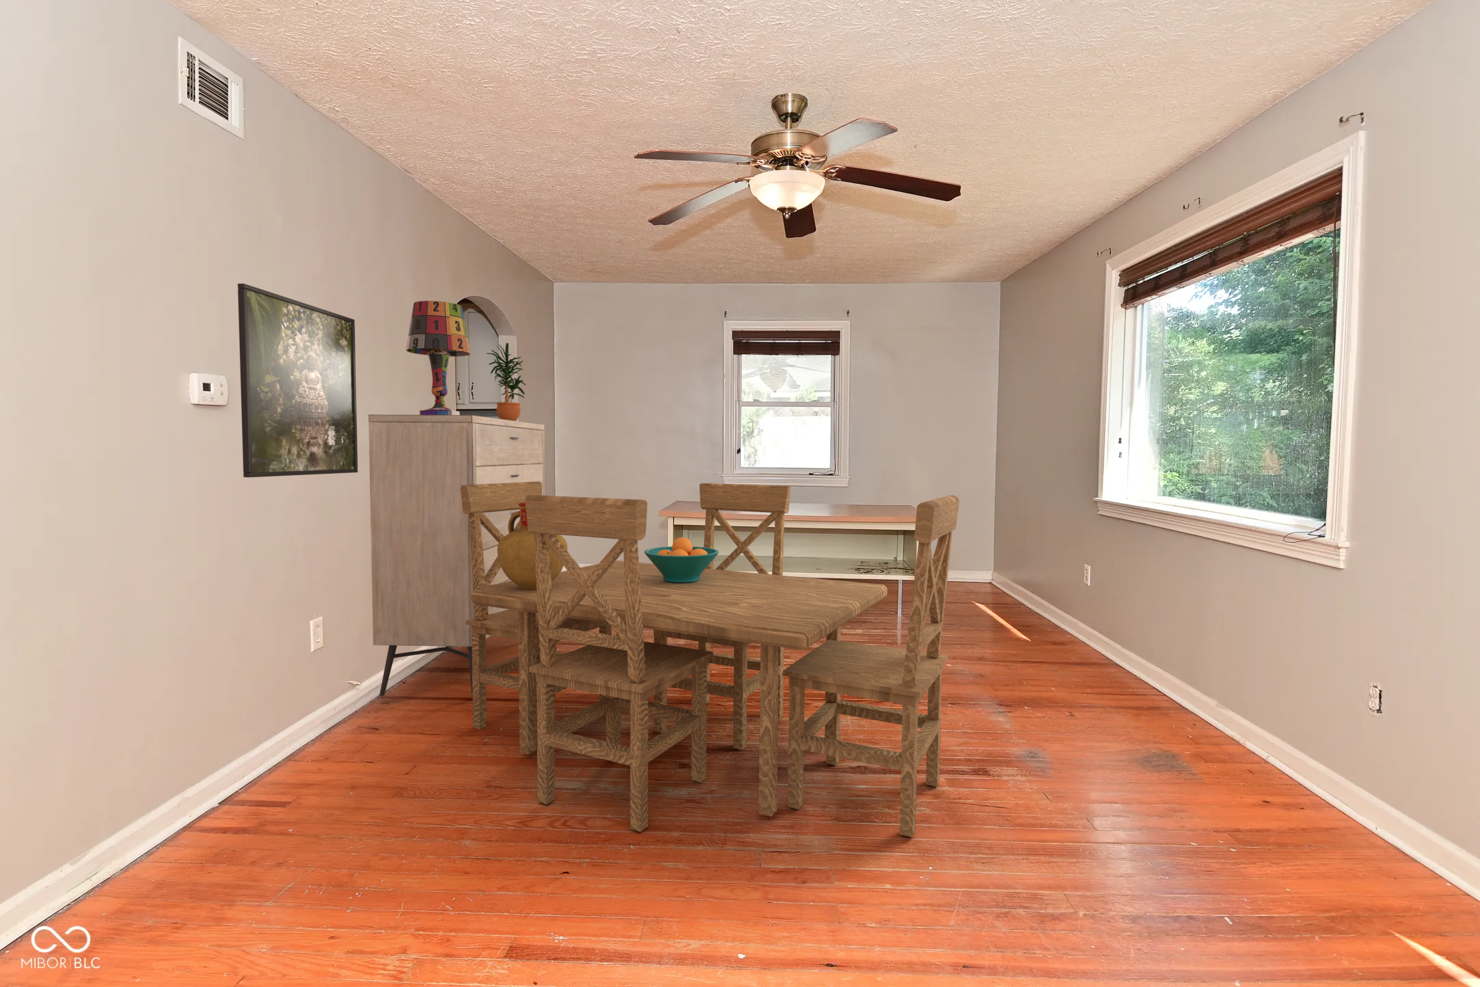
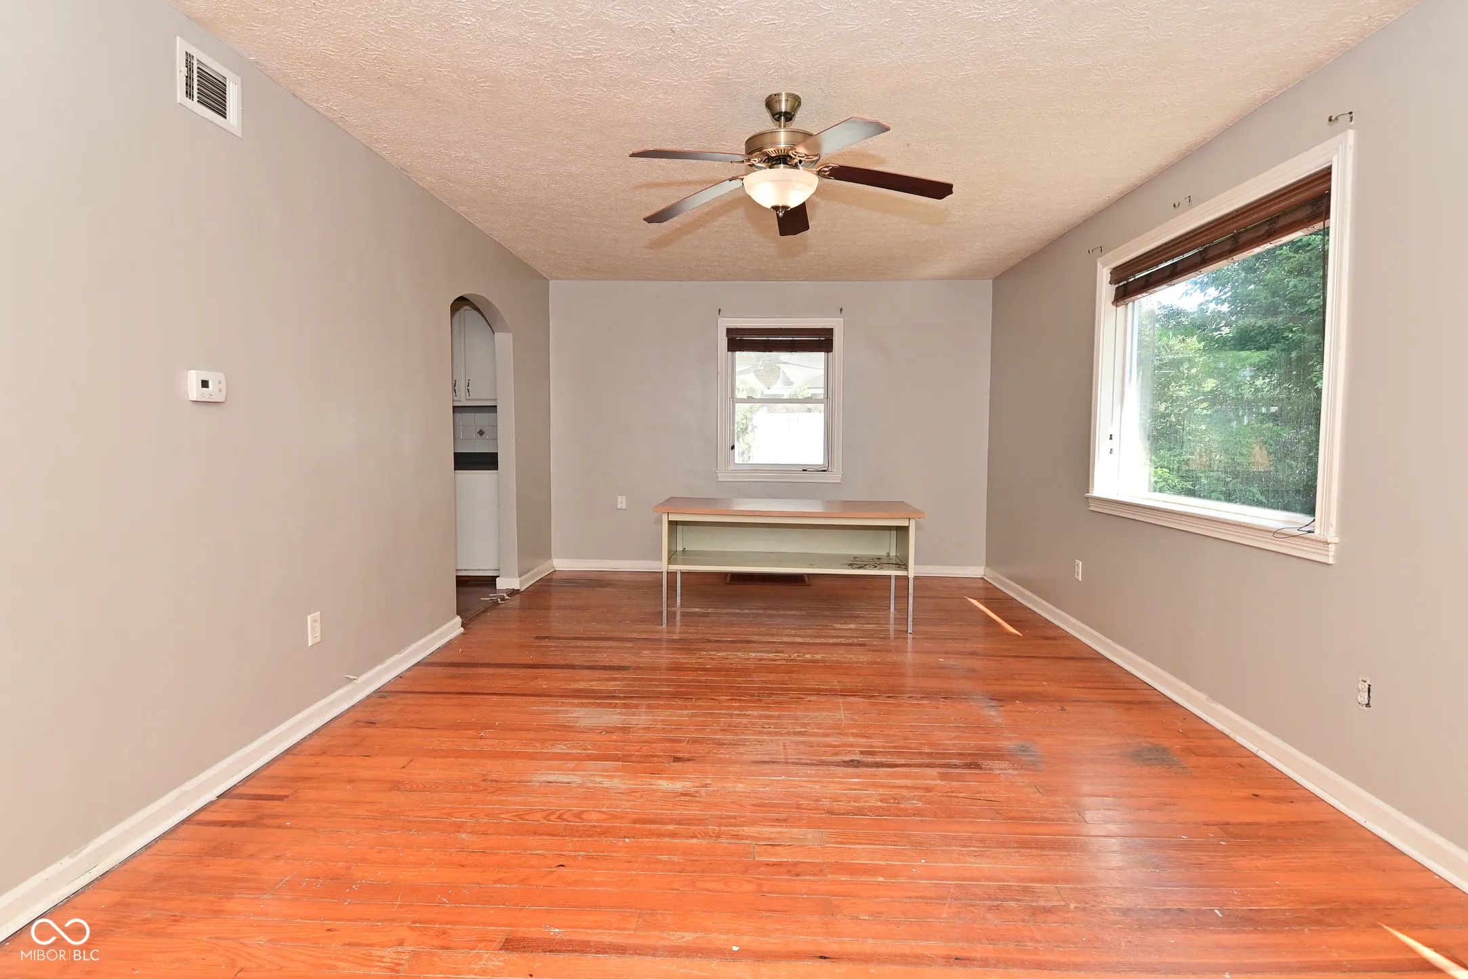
- table lamp (438, 361)
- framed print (305, 390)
- fruit bowl (682, 560)
- vase (532, 545)
- potted plant (507, 382)
- dresser (470, 543)
- dining set (685, 623)
